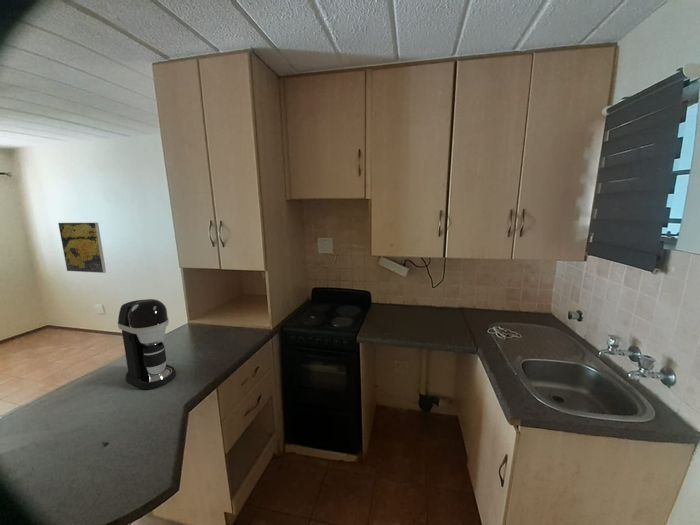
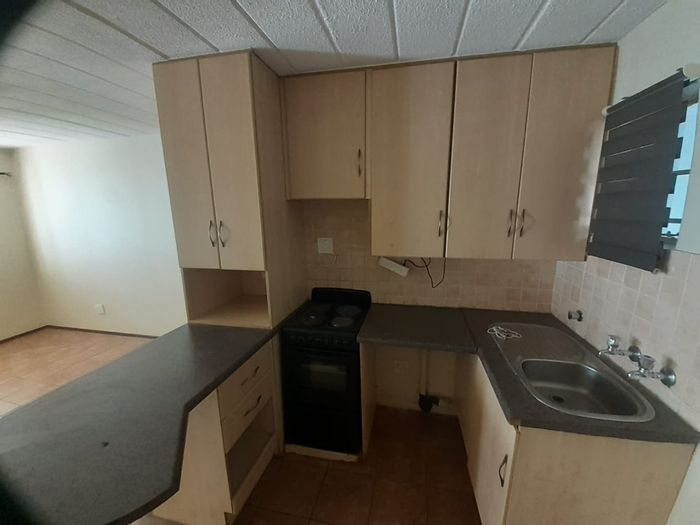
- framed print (82, 247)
- coffee maker (146, 338)
